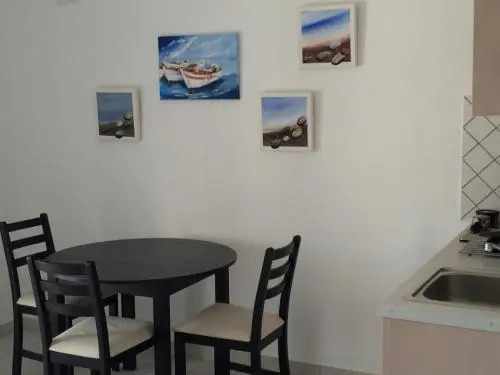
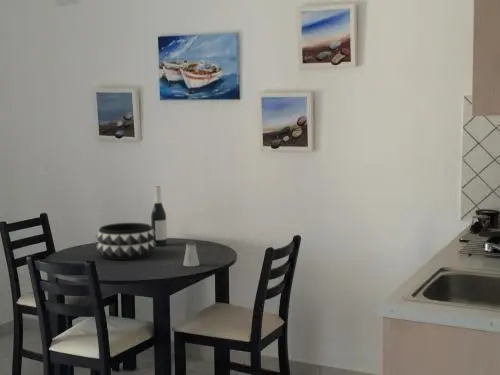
+ wine bottle (158, 215)
+ saltshaker (191, 253)
+ decorative bowl (125, 240)
